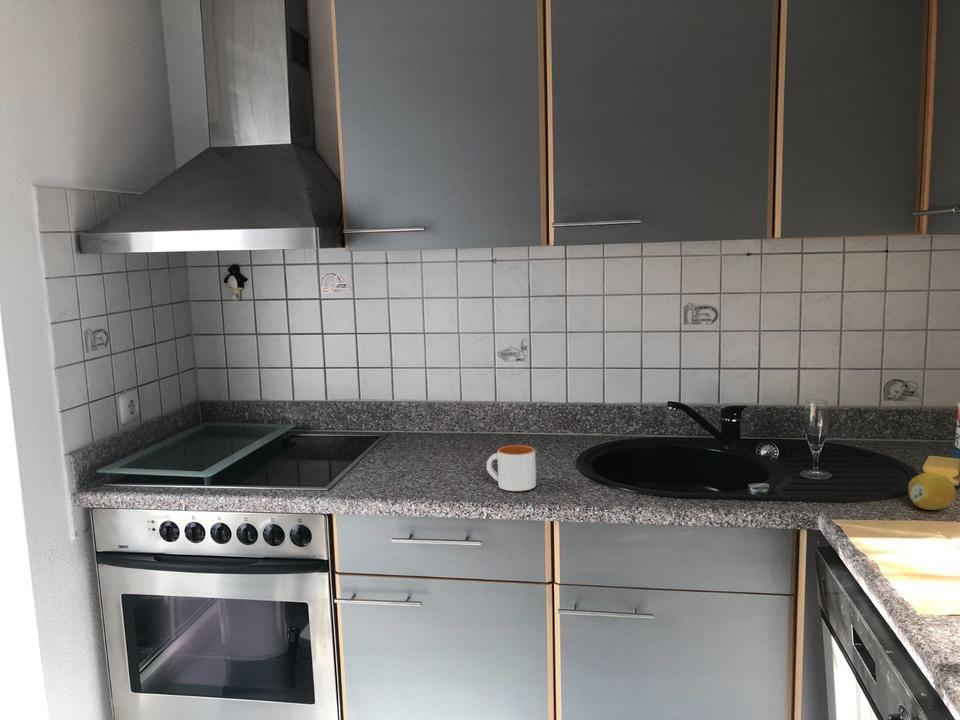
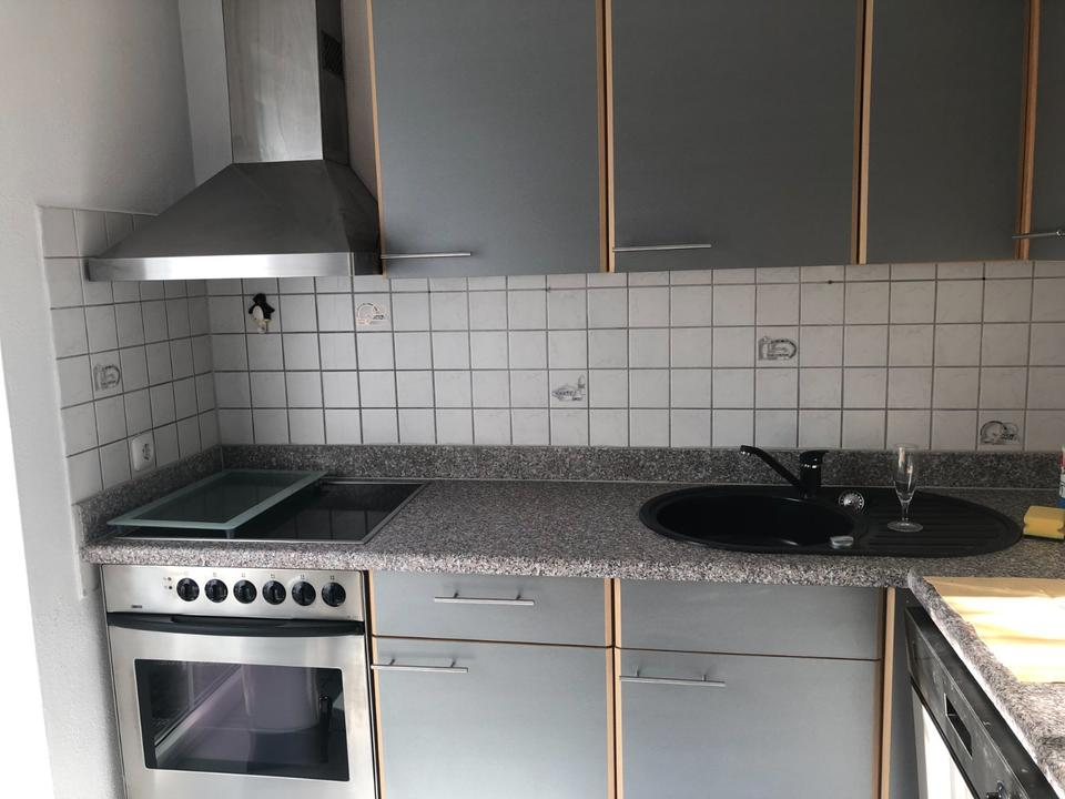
- mug (511, 467)
- lemon (931, 491)
